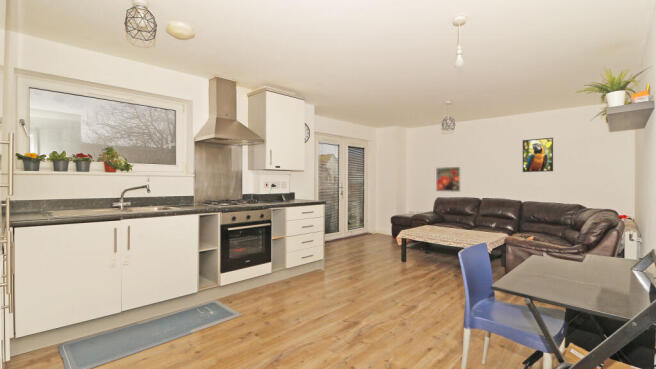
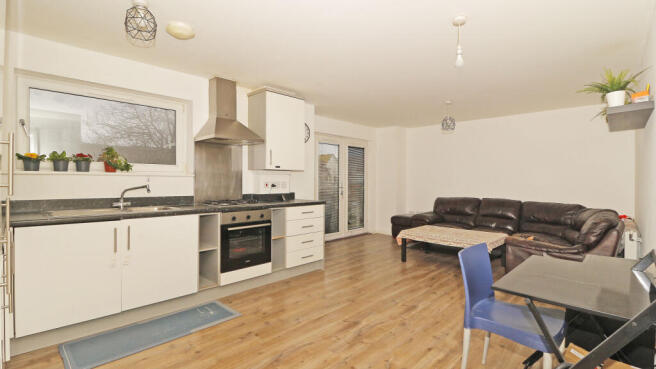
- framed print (537, 155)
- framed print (448, 179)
